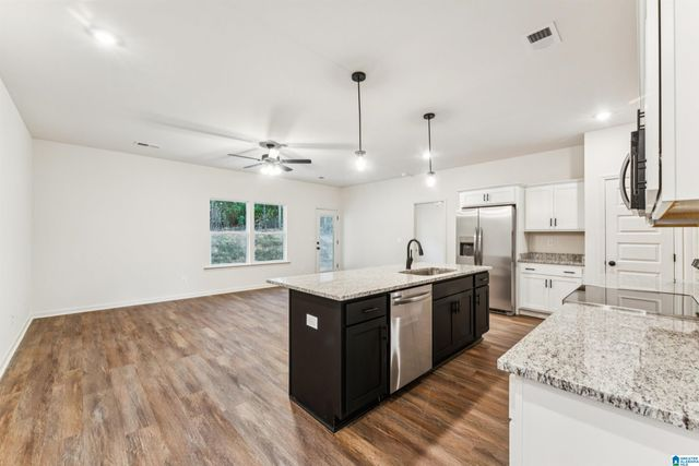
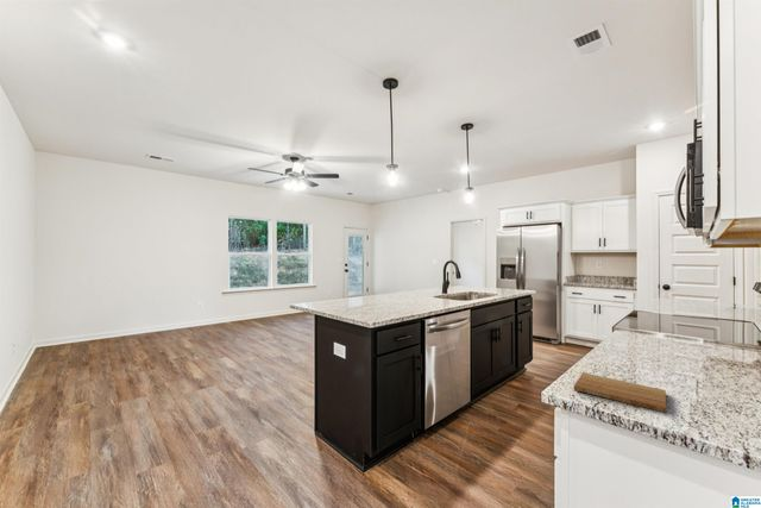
+ cutting board (618, 389)
